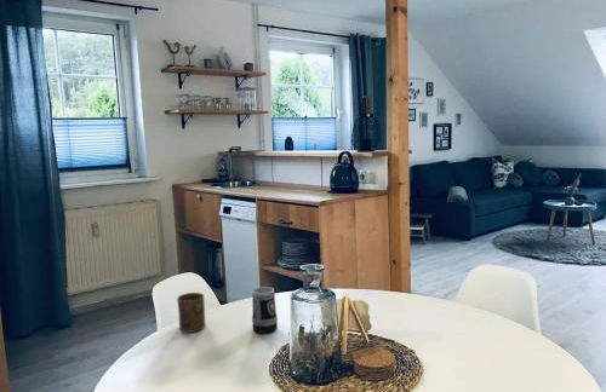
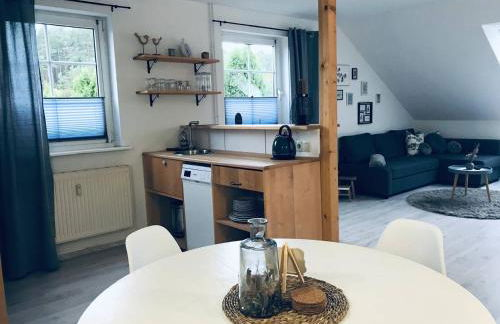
- mug (262, 311)
- cup (190, 312)
